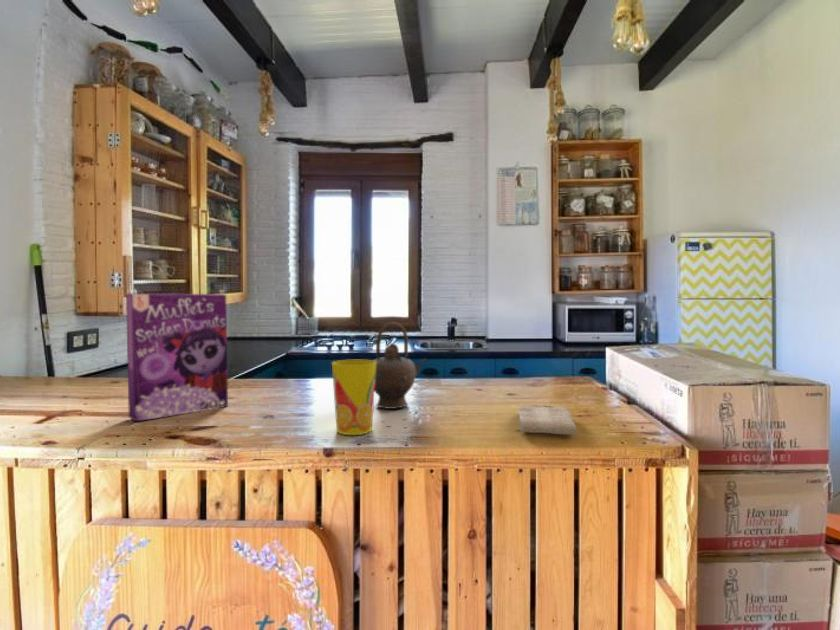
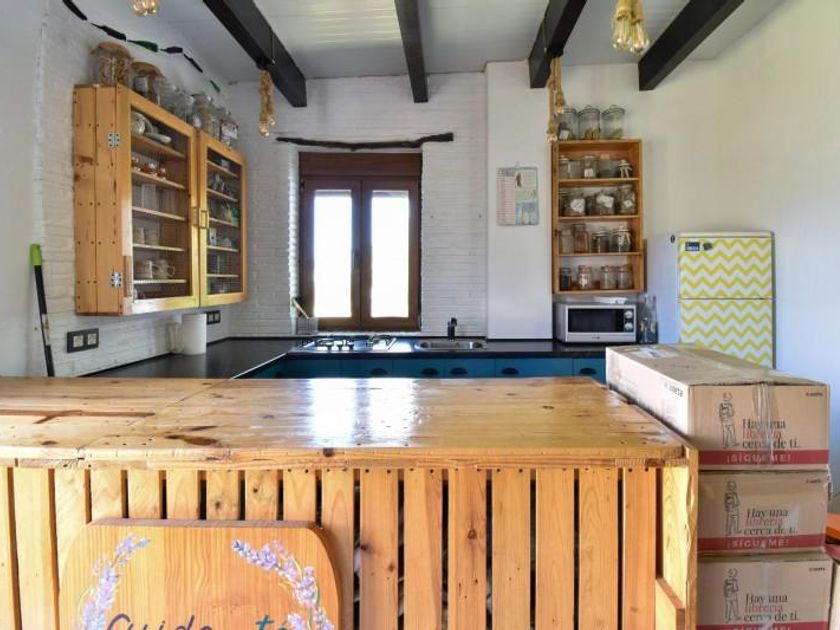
- teapot (397, 364)
- cup (354, 396)
- washcloth (545, 418)
- cereal box (179, 352)
